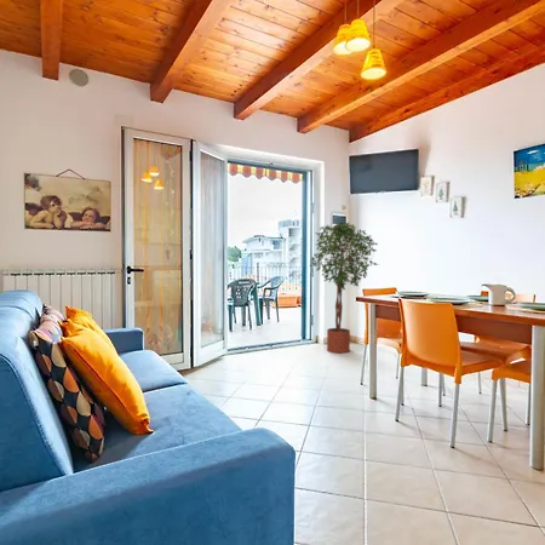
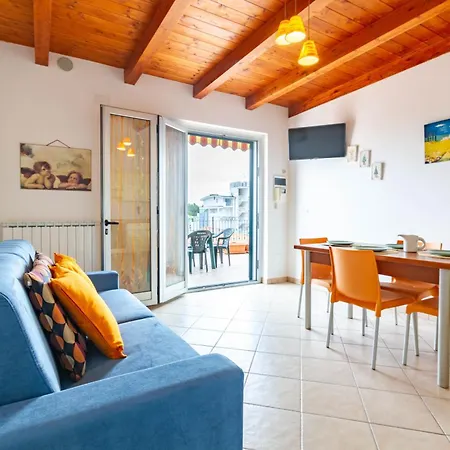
- potted tree (342, 287)
